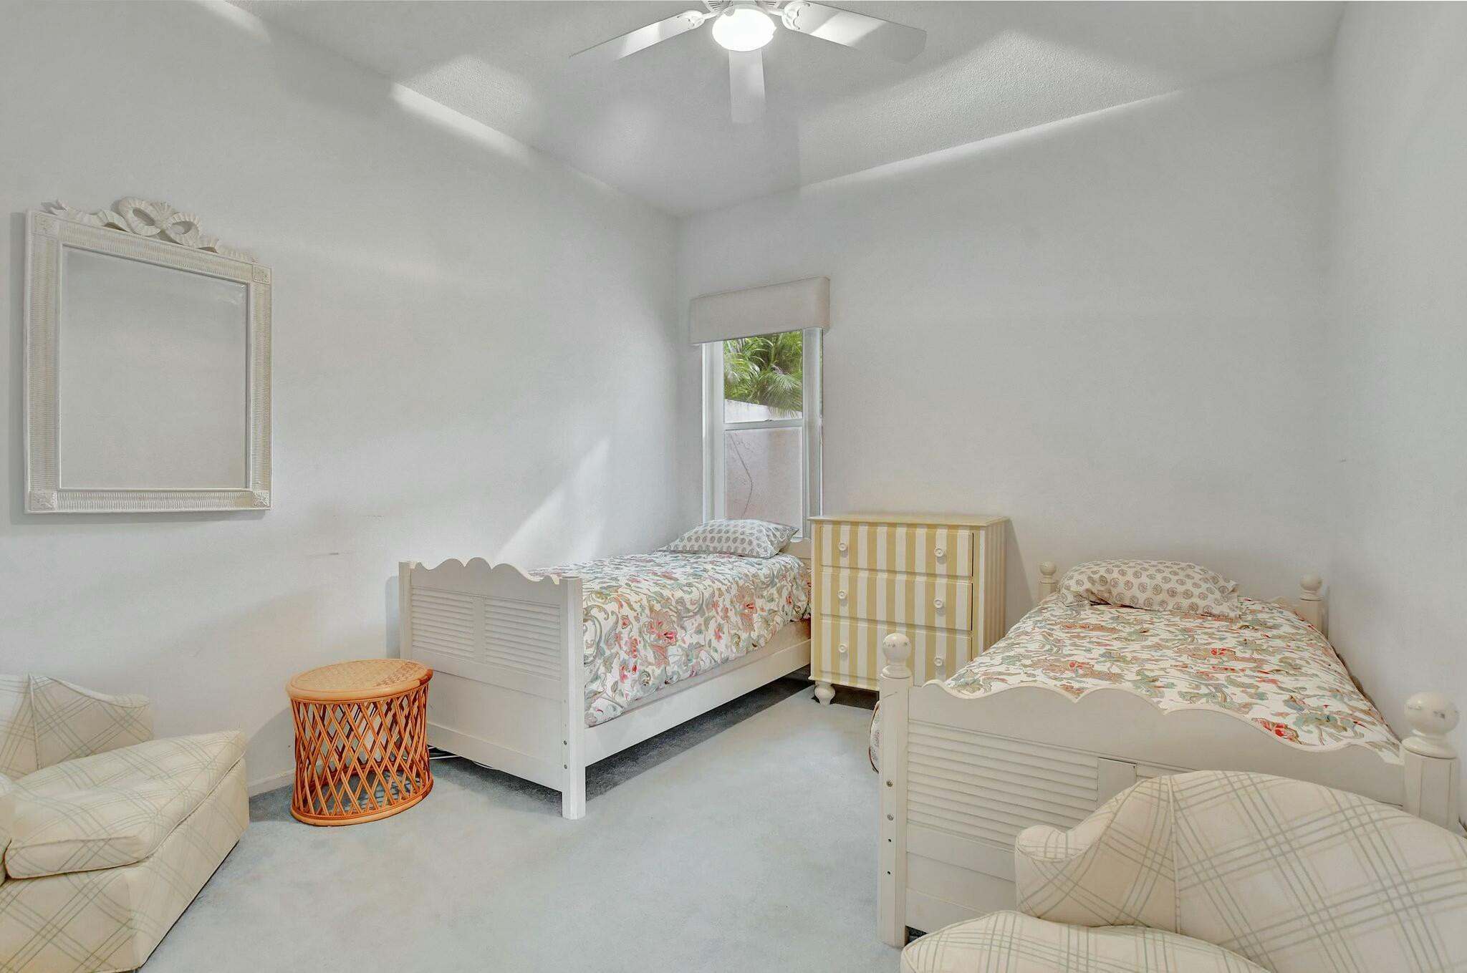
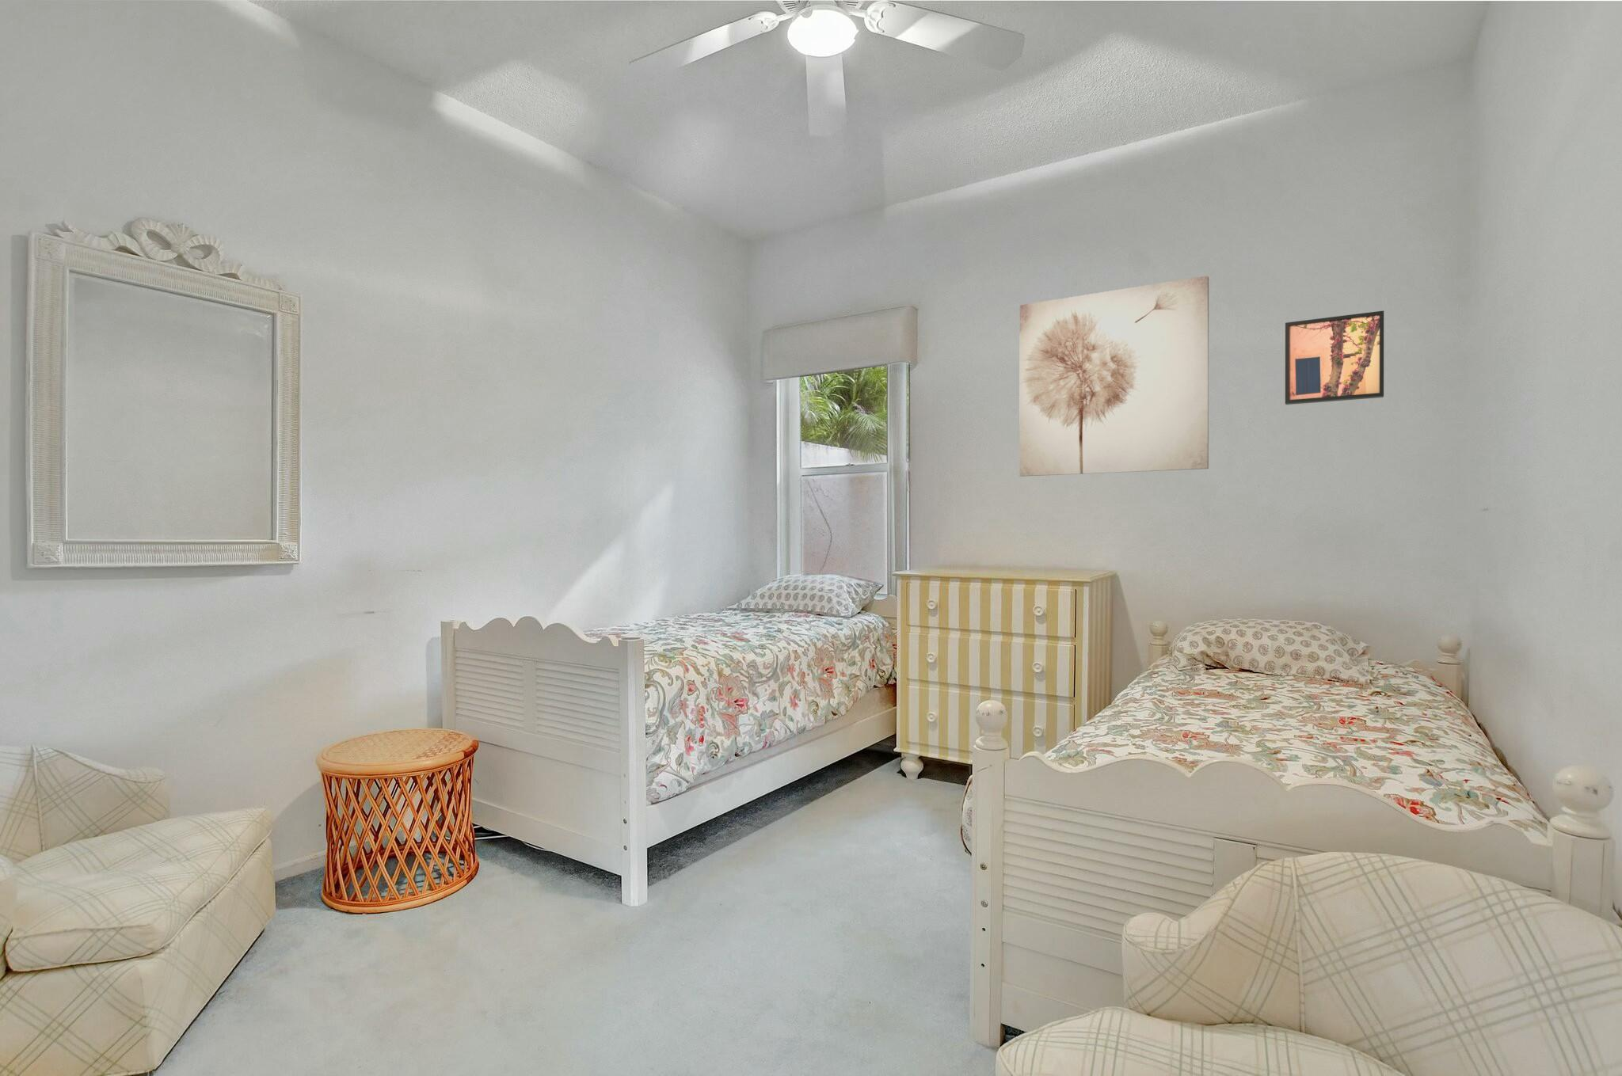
+ wall art (1333, 359)
+ wall art (1108, 382)
